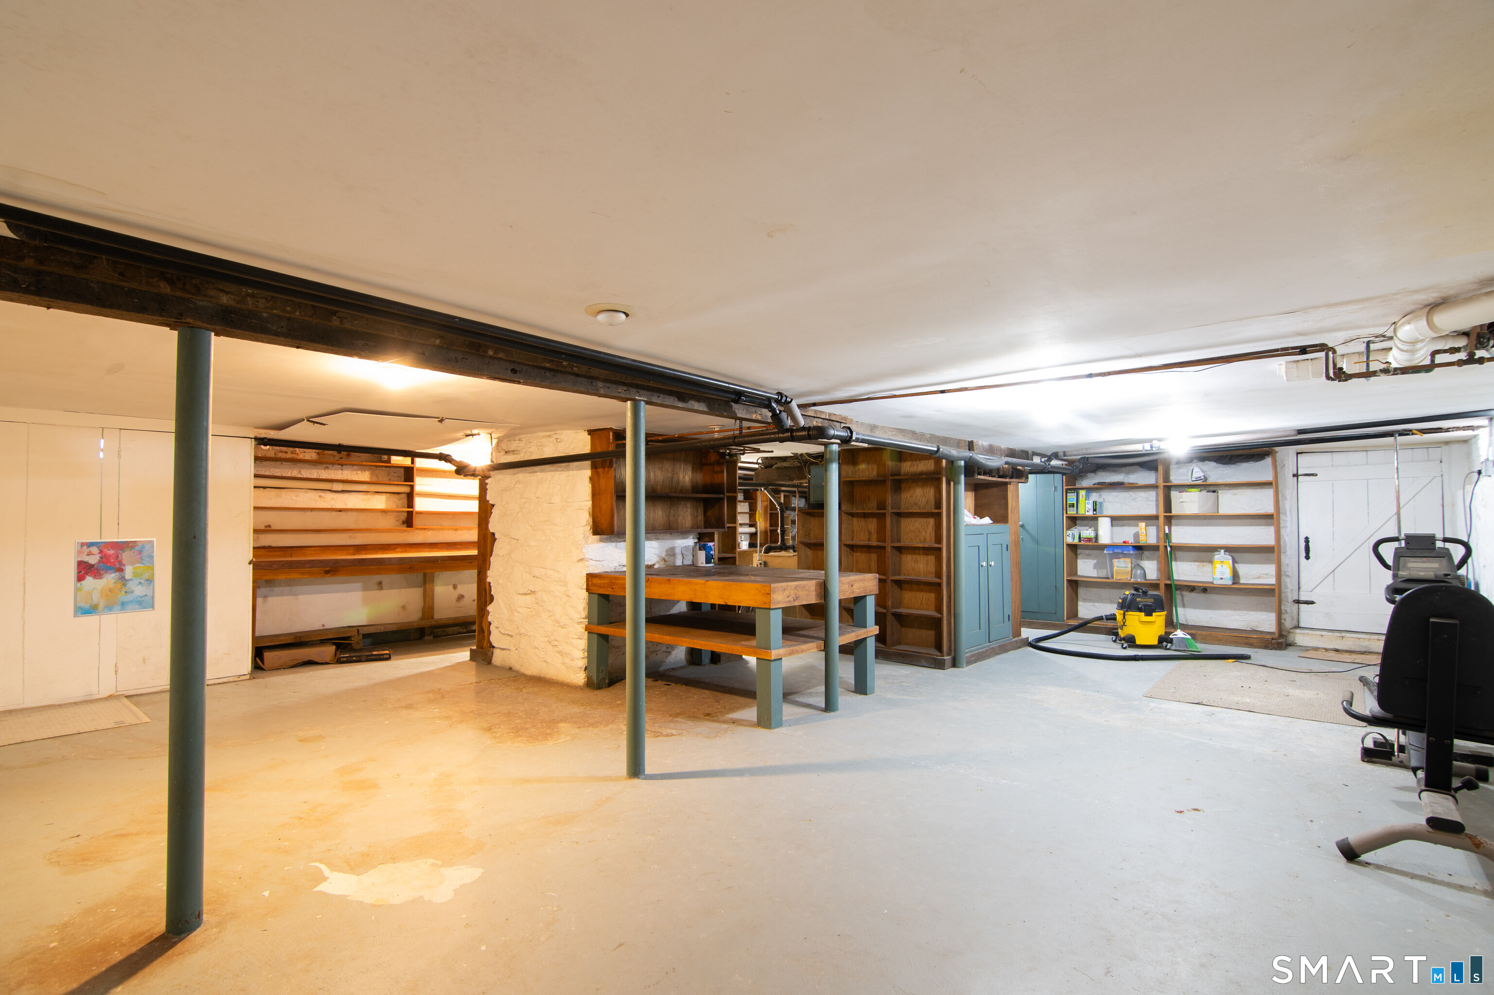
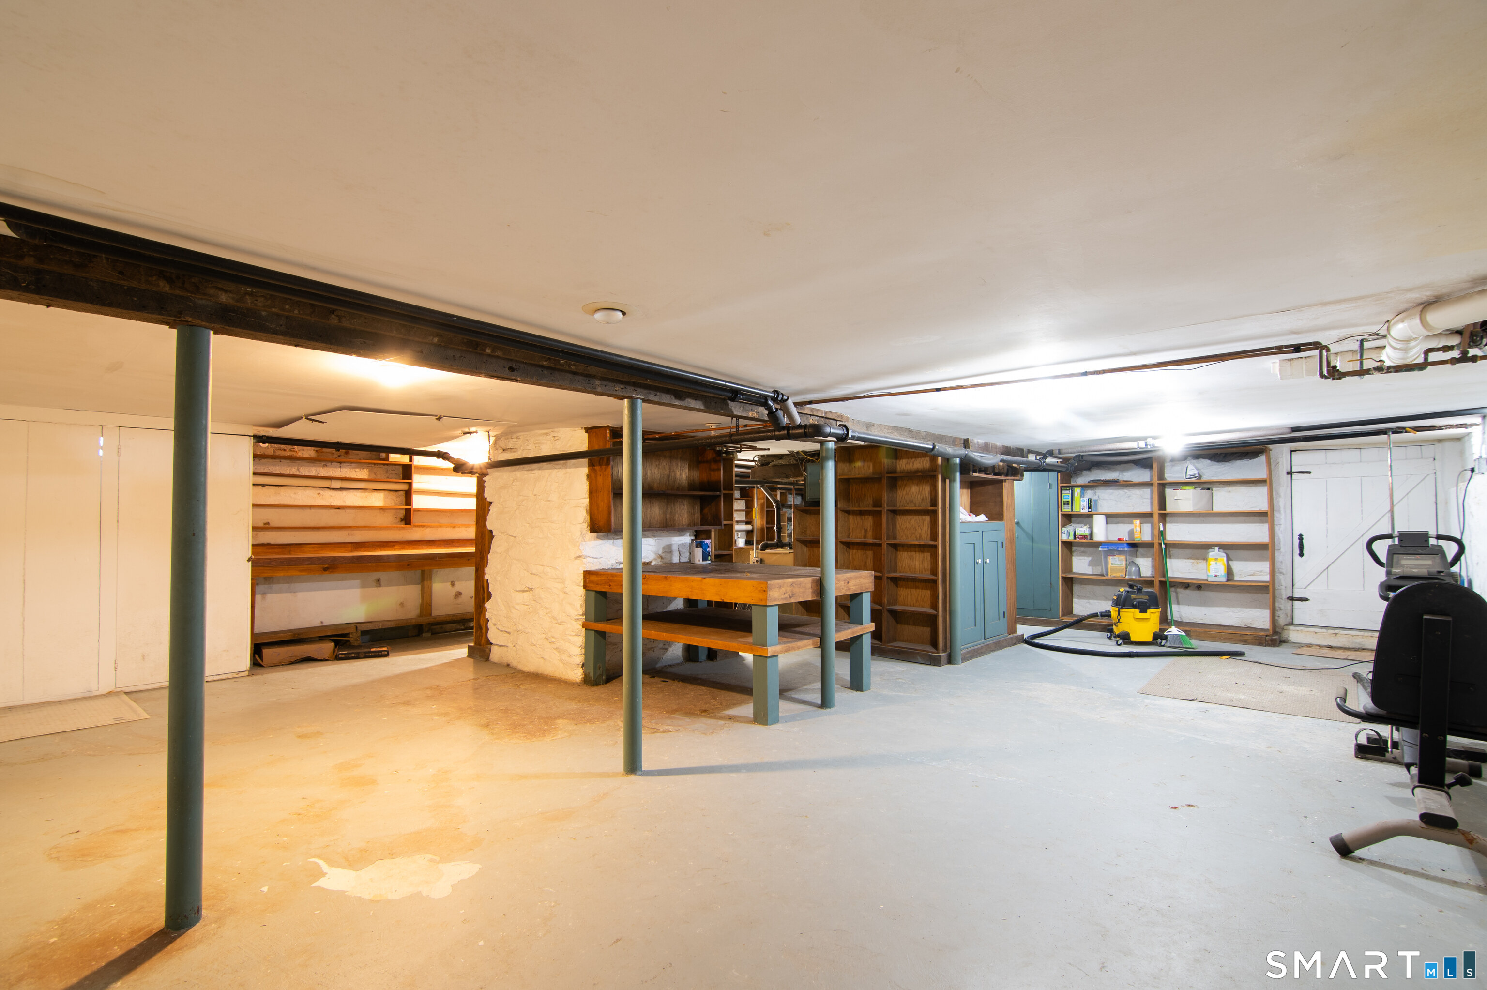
- wall art (115, 576)
